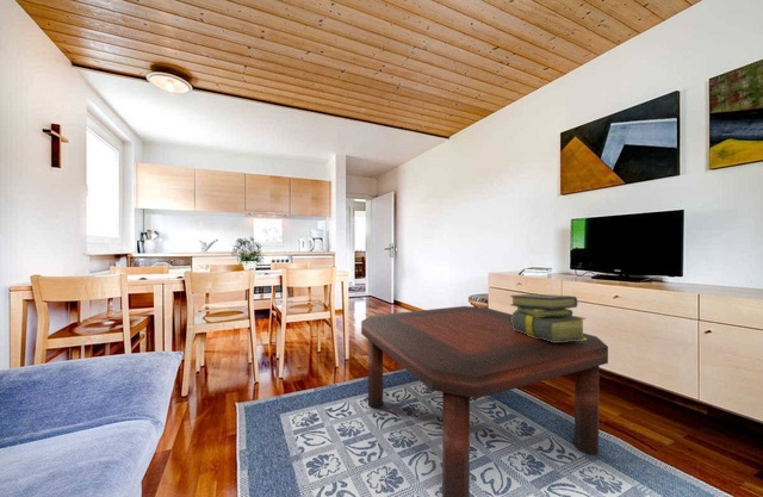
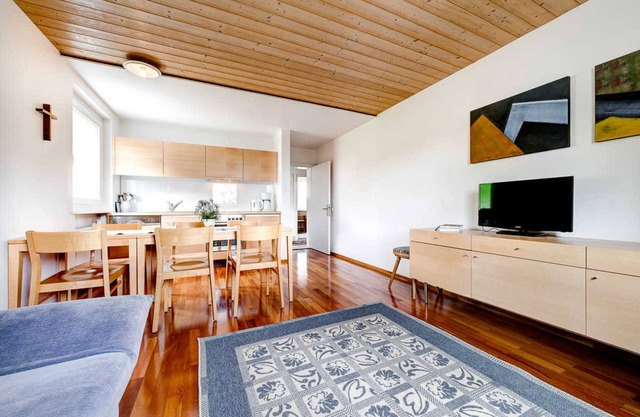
- coffee table (467, 374)
- stack of books (542, 313)
